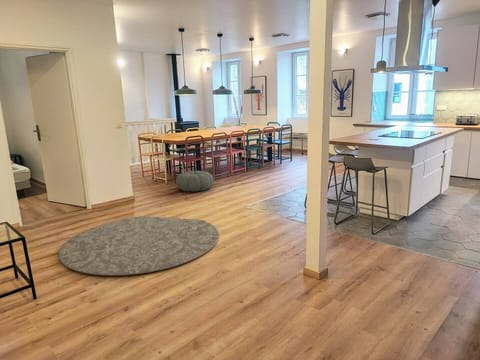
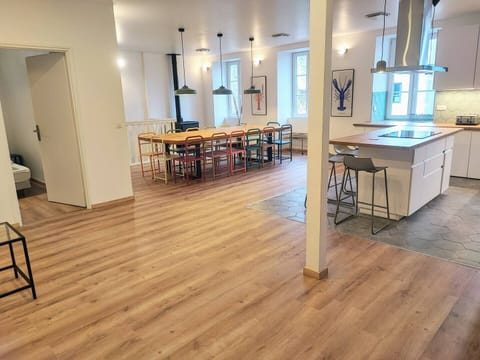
- pouf (194, 180)
- rug (143, 238)
